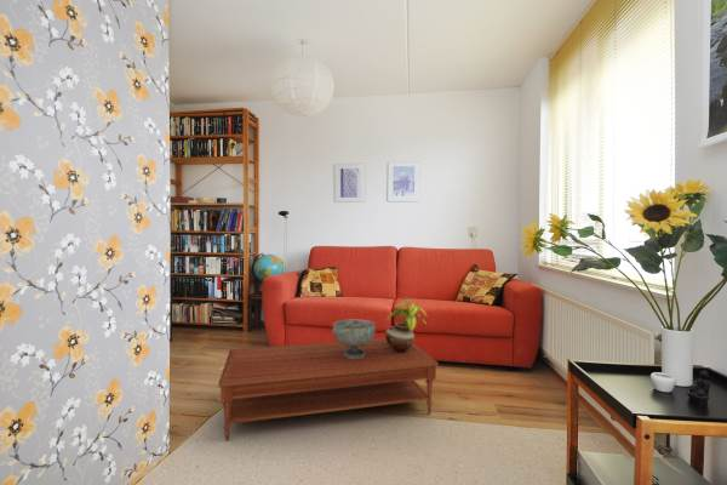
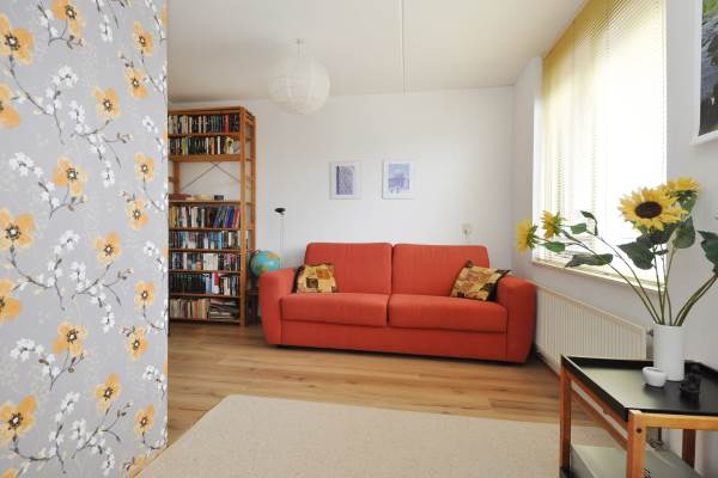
- potted plant (405, 323)
- coffee table (328, 381)
- decorative bowl (354, 338)
